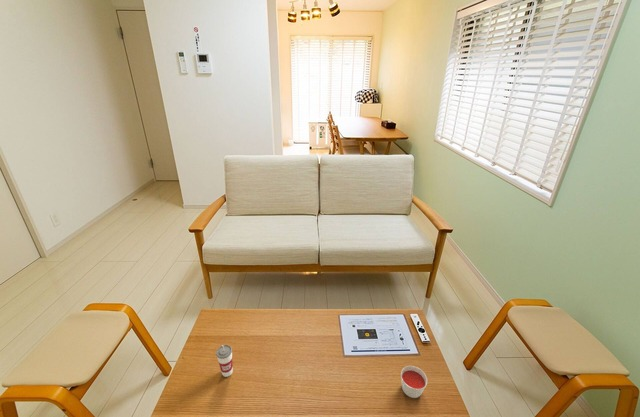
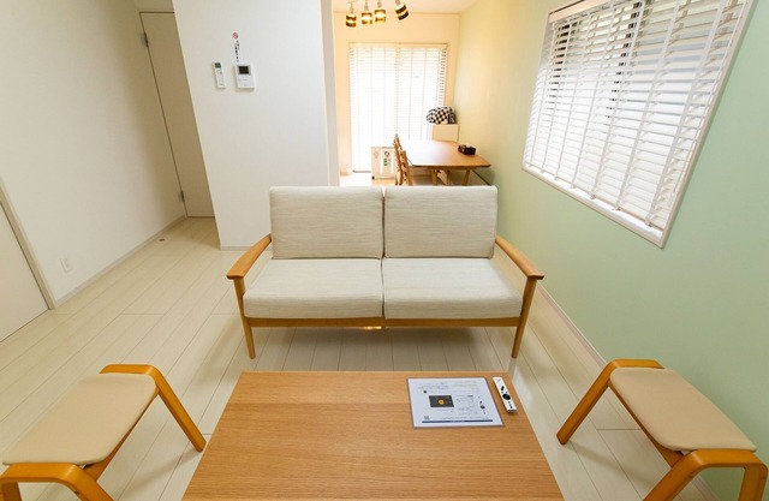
- candle (412, 383)
- cup (225, 358)
